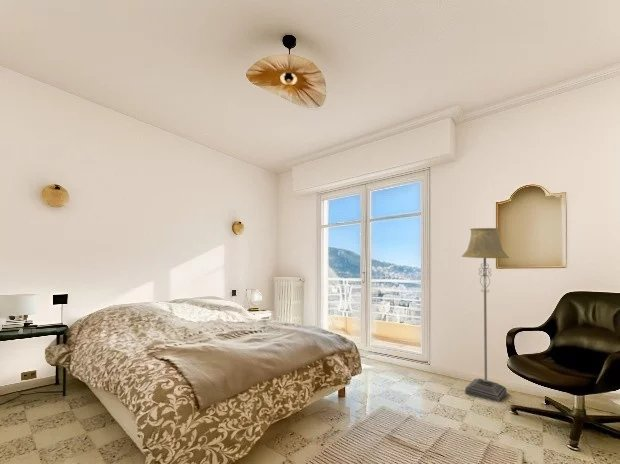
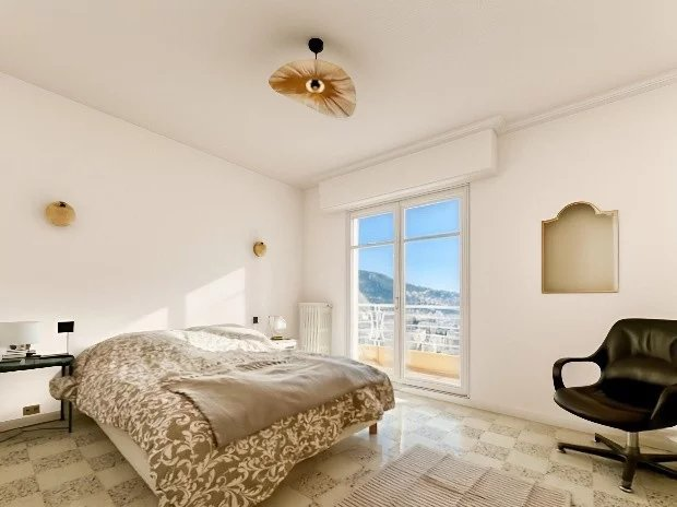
- floor lamp (485, 310)
